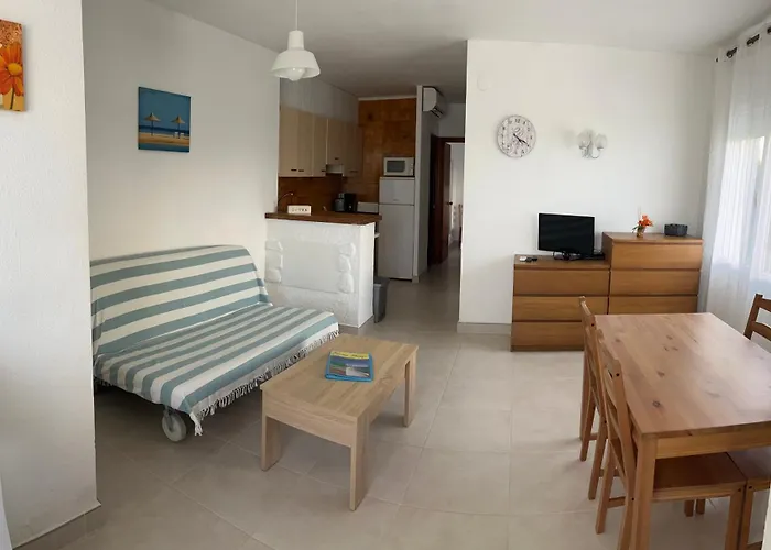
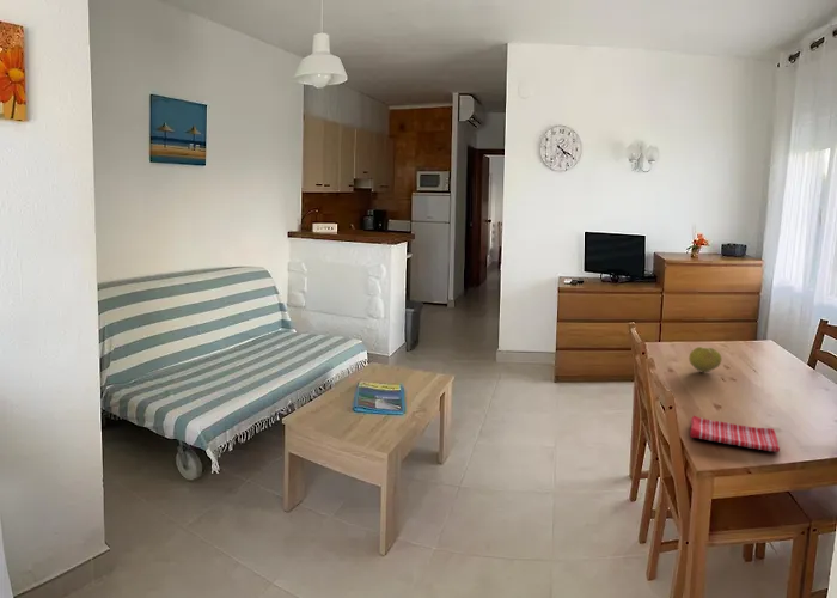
+ fruit (704, 359)
+ dish towel (732, 433)
